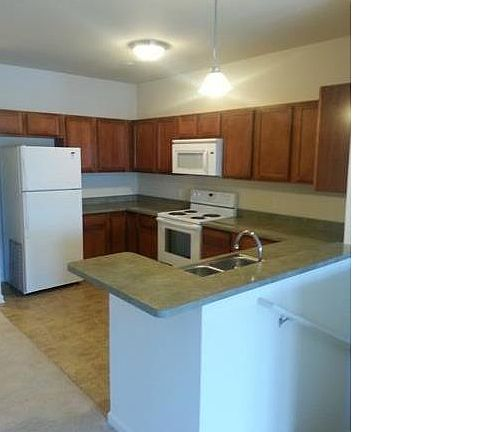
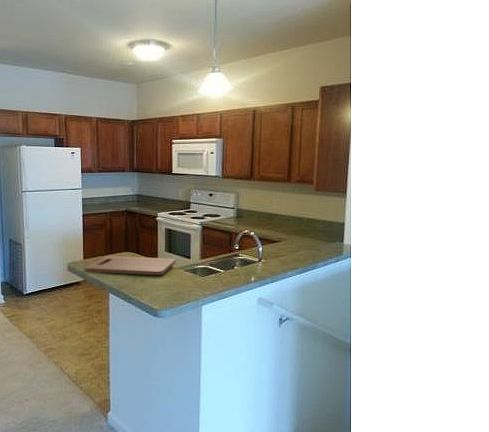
+ cutting board (132, 264)
